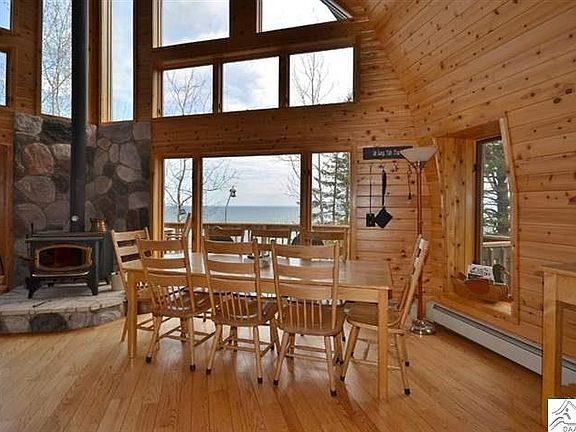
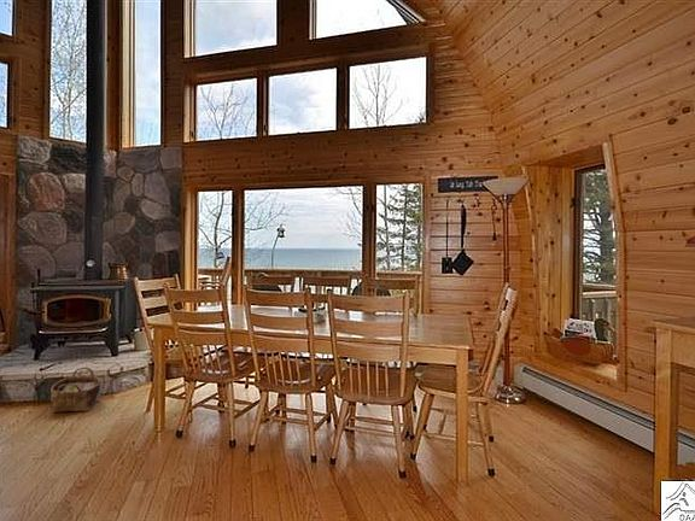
+ woven basket (76, 390)
